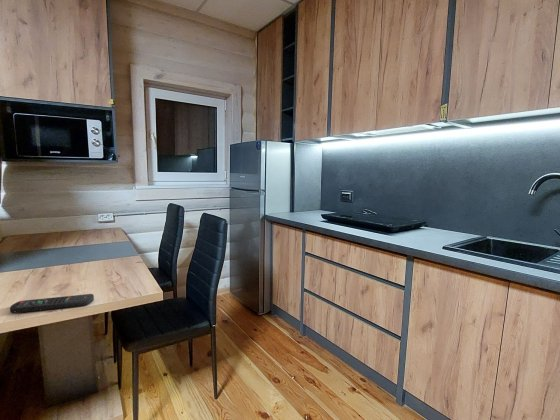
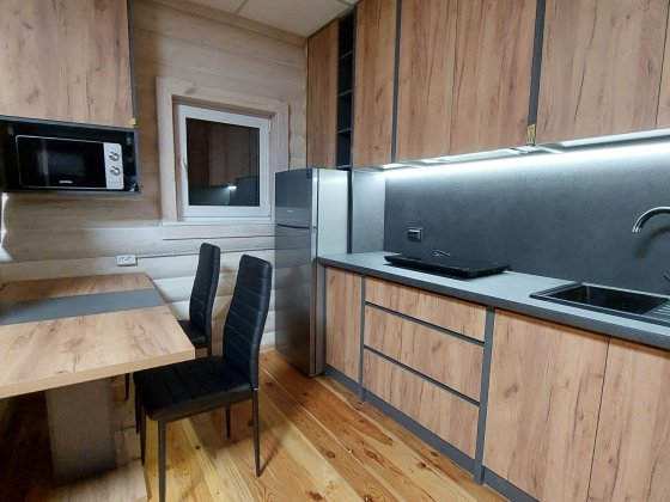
- remote control (54, 302)
